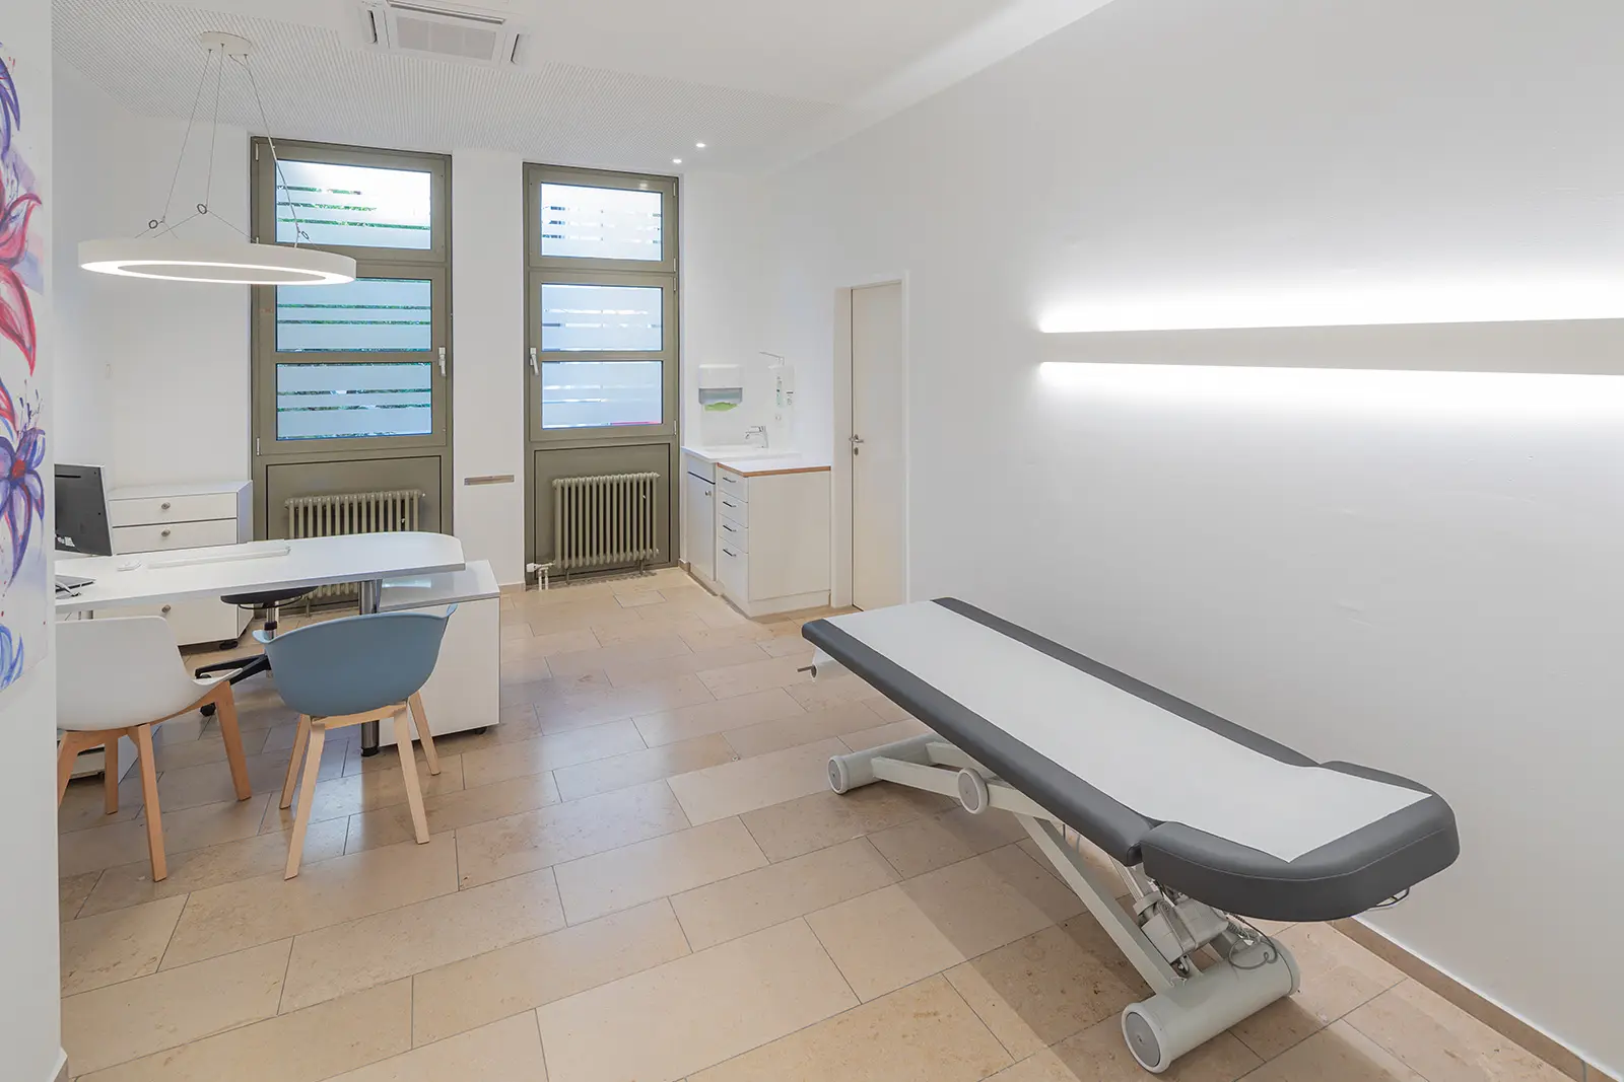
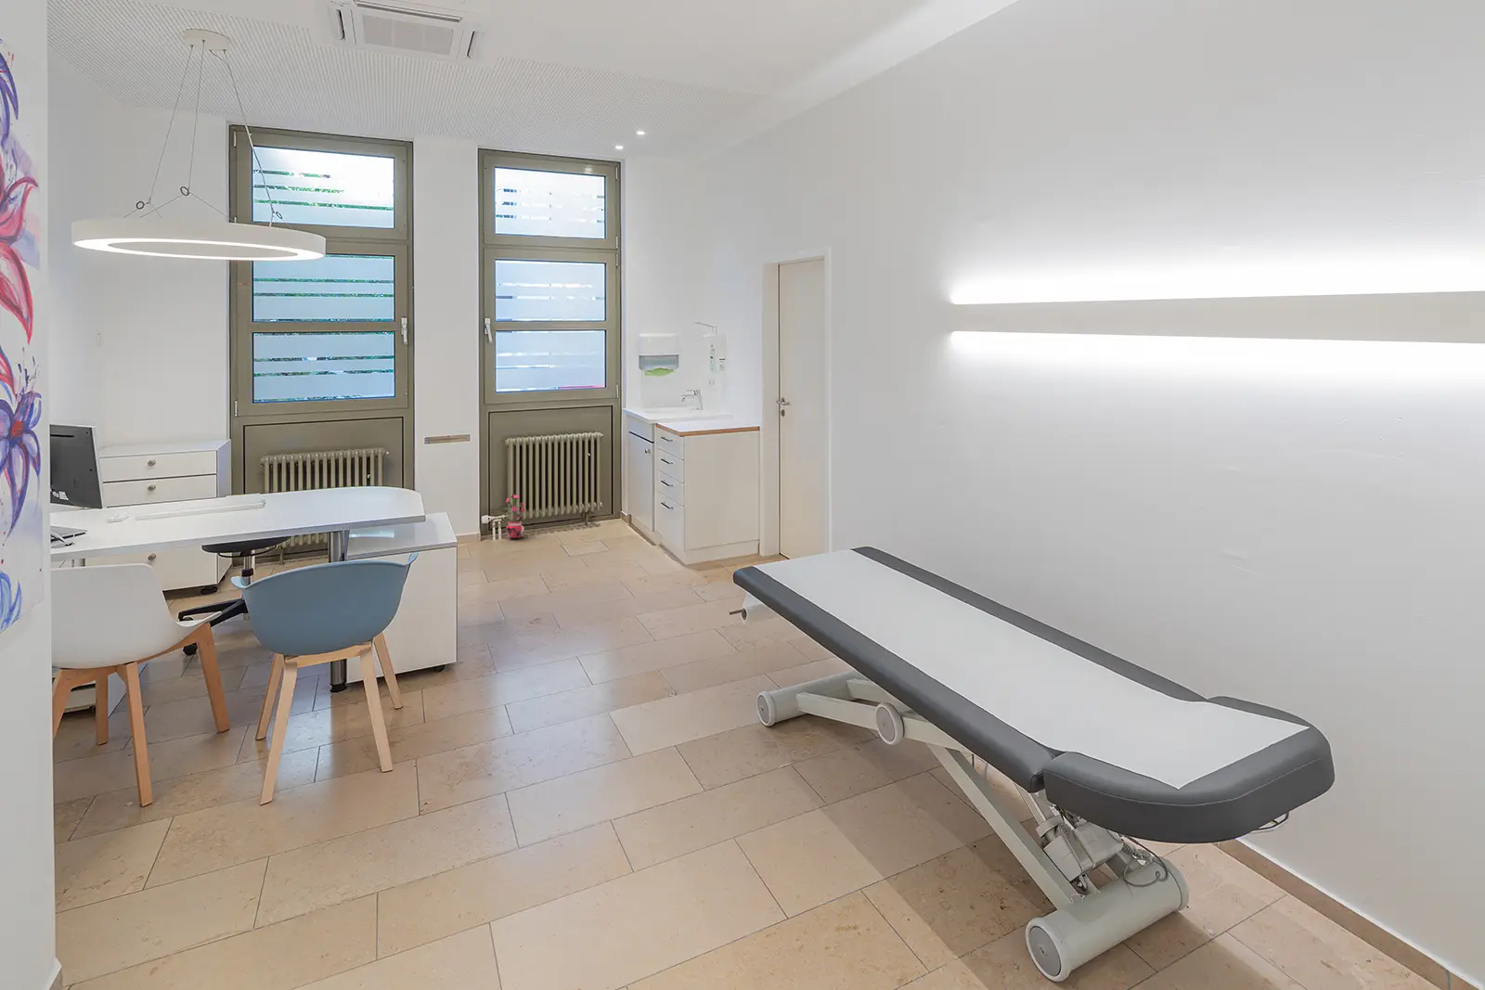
+ potted plant (514, 516)
